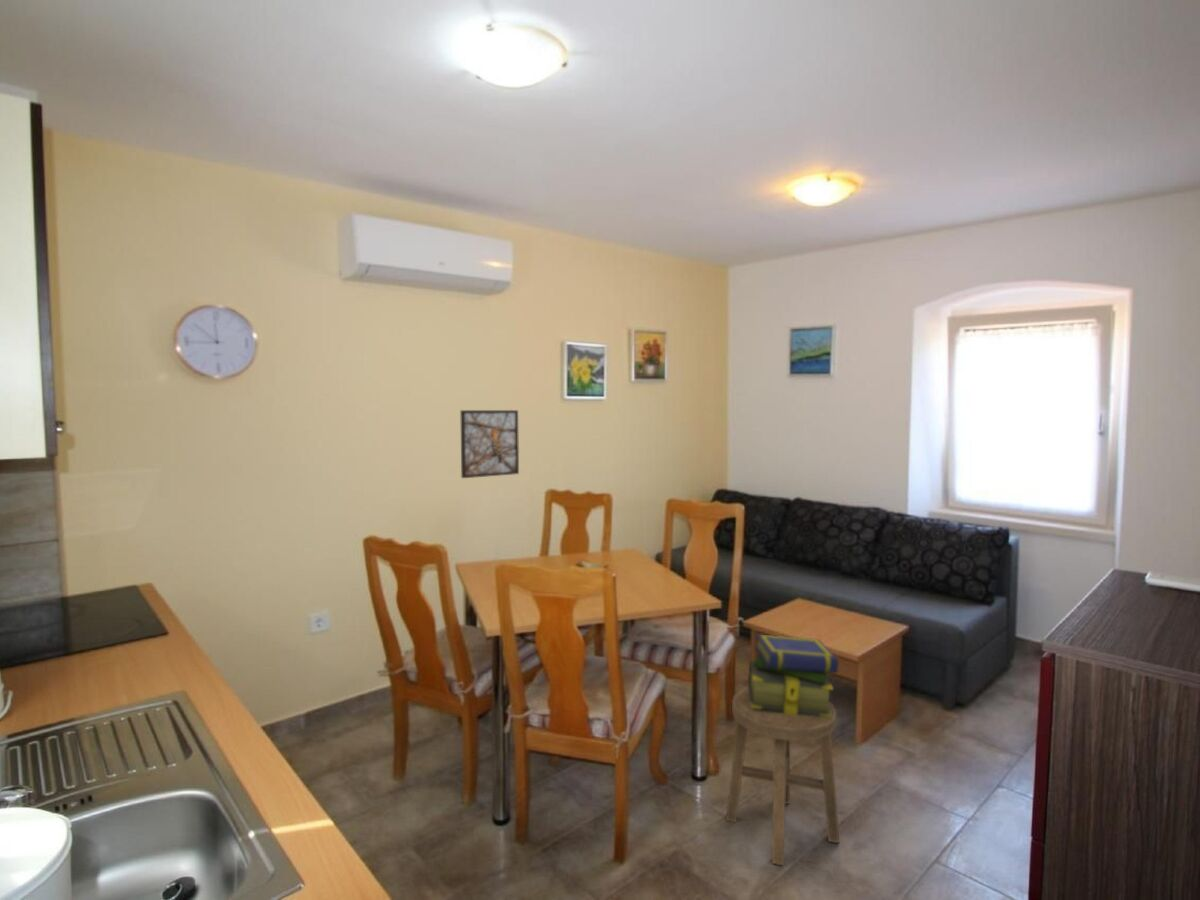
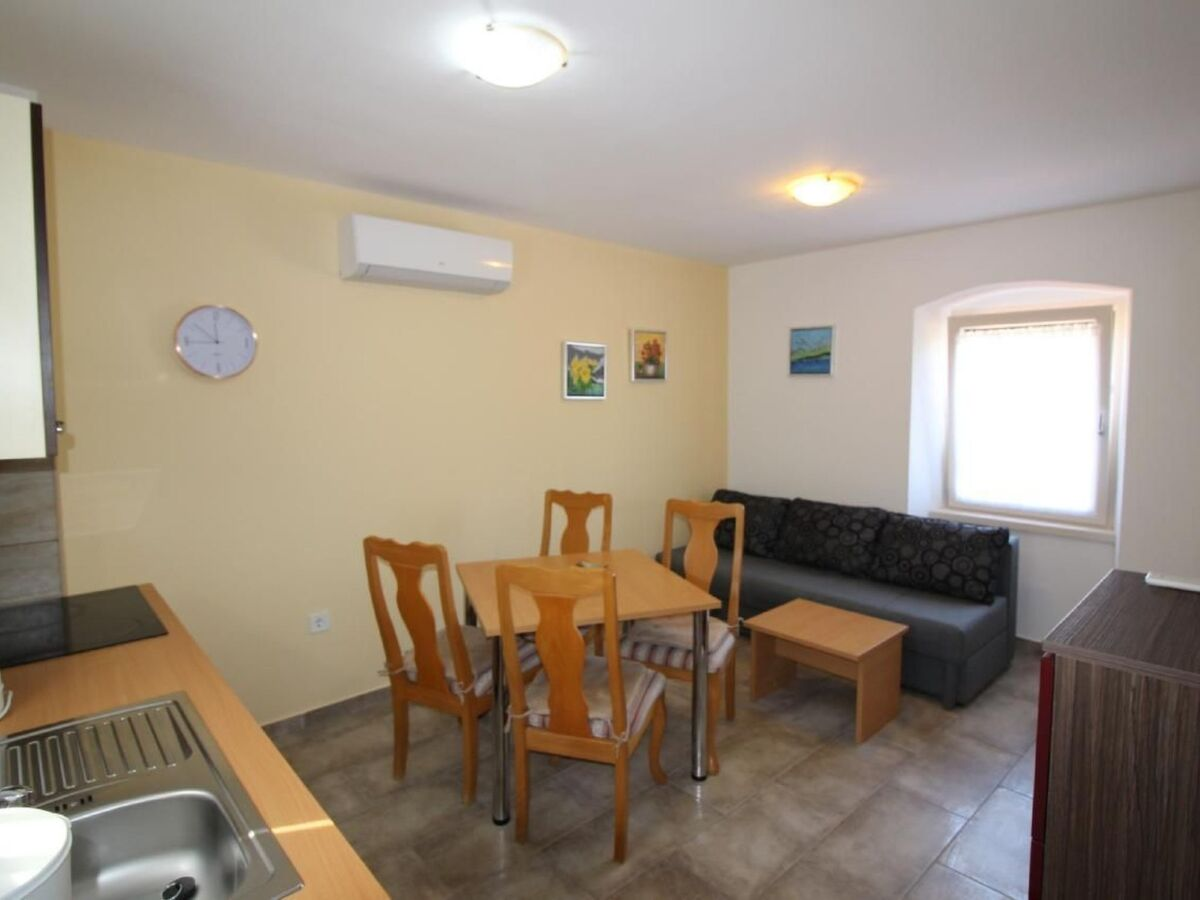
- stack of books (791, 670)
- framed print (490, 443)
- stool (782, 766)
